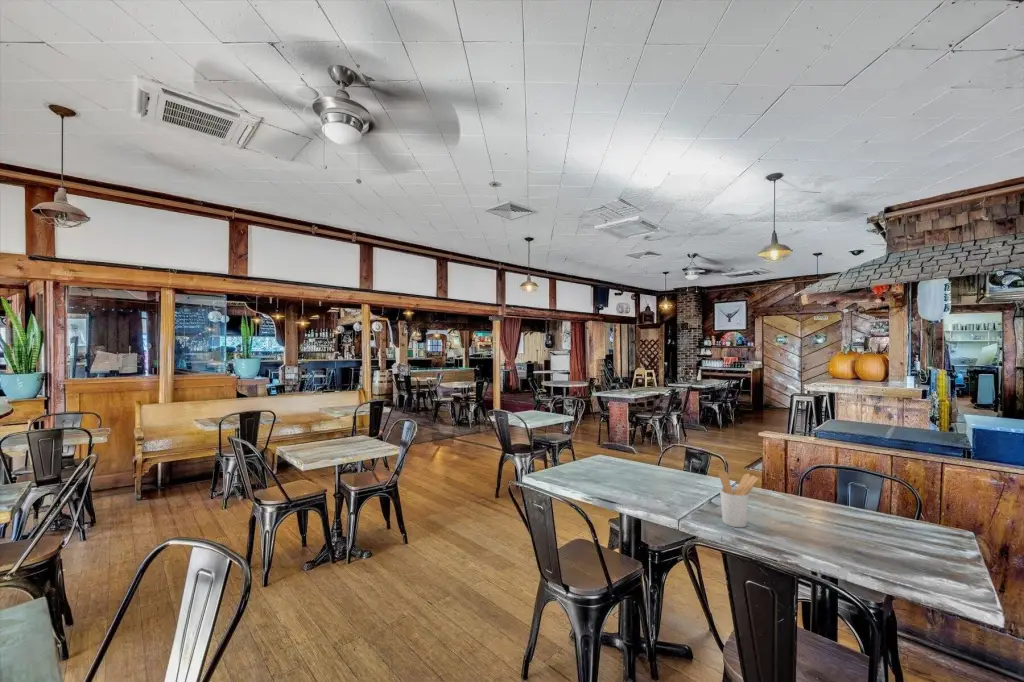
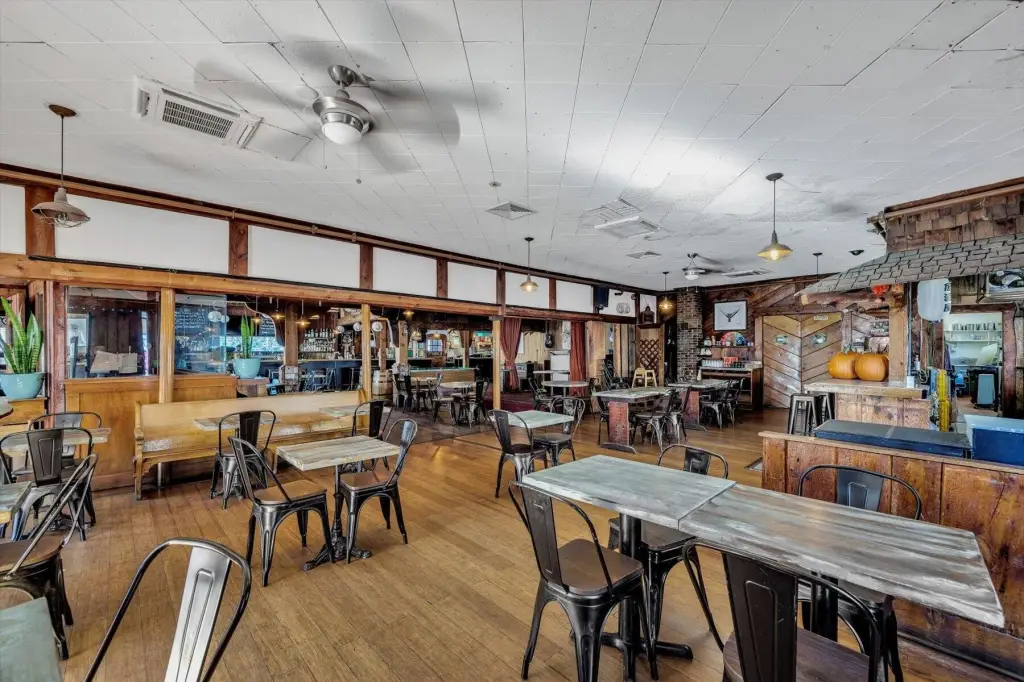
- utensil holder (739, 498)
